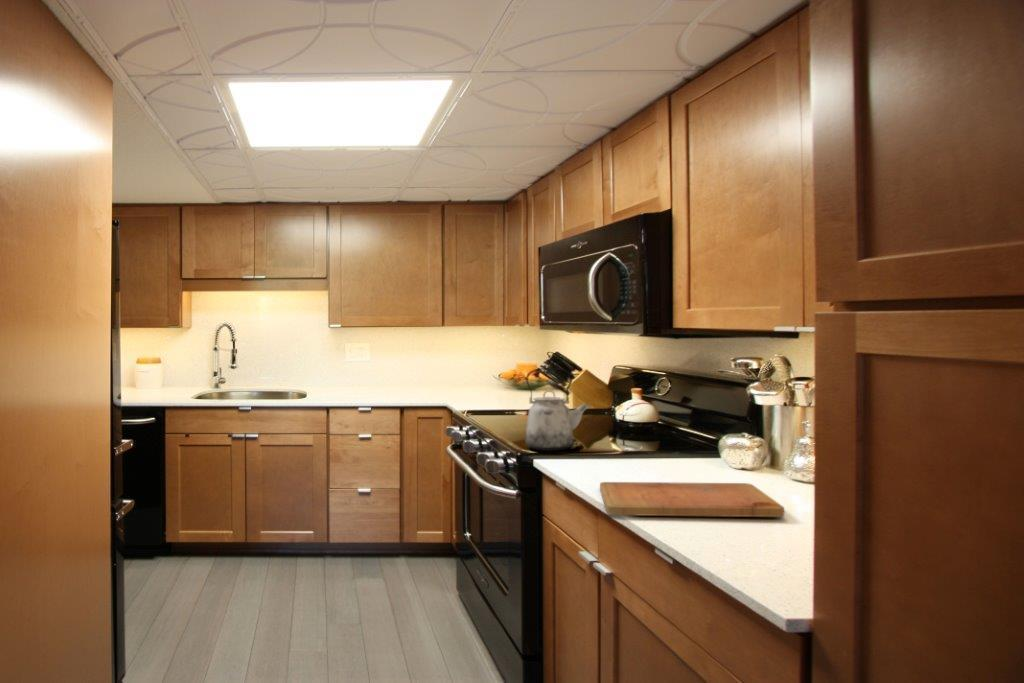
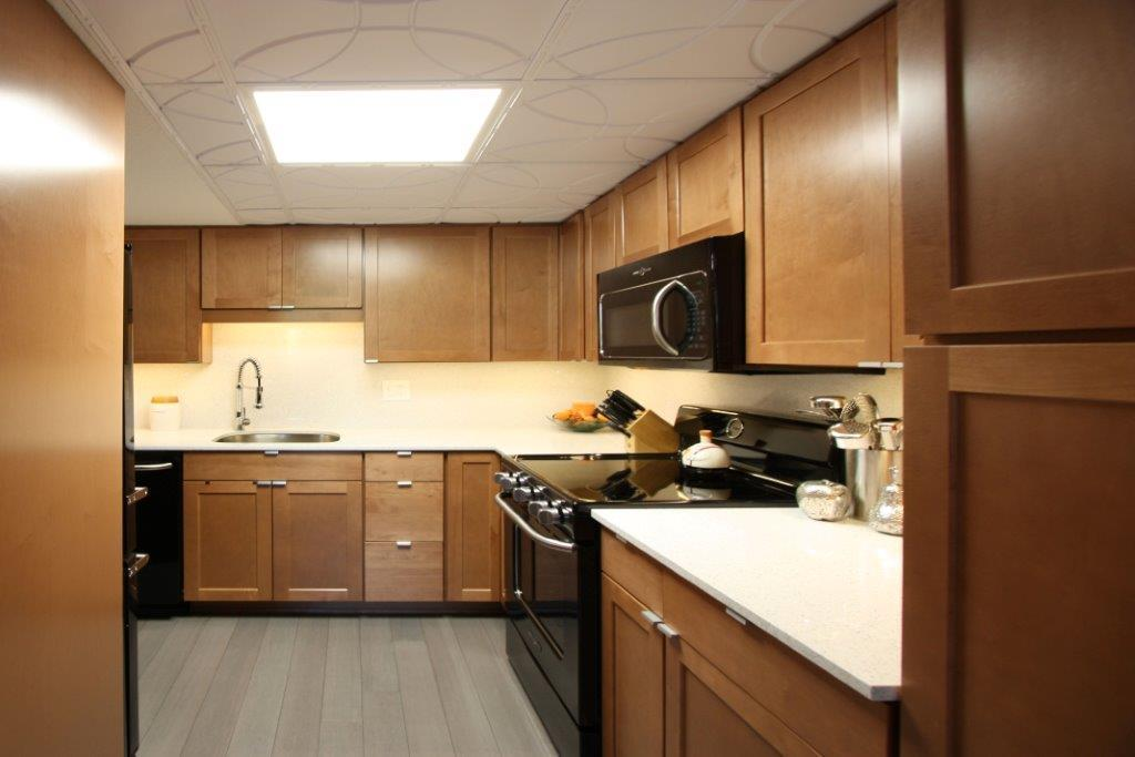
- cutting board (684, 497)
- kettle (558, 408)
